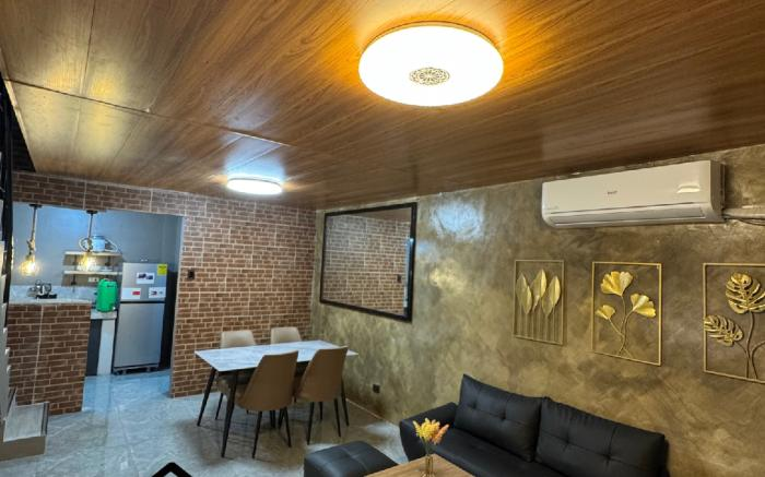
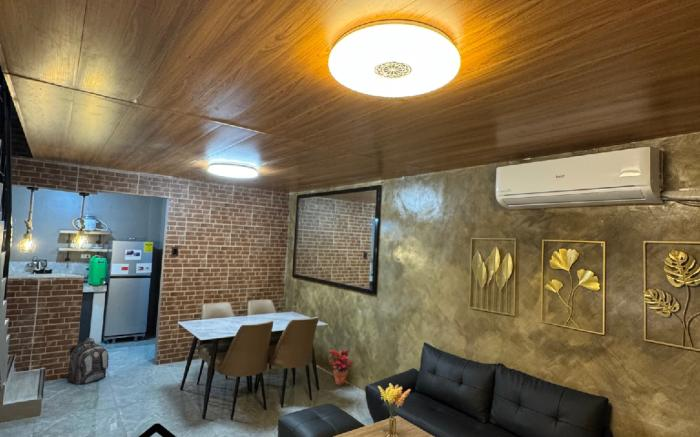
+ backpack (88, 358)
+ potted plant (341, 367)
